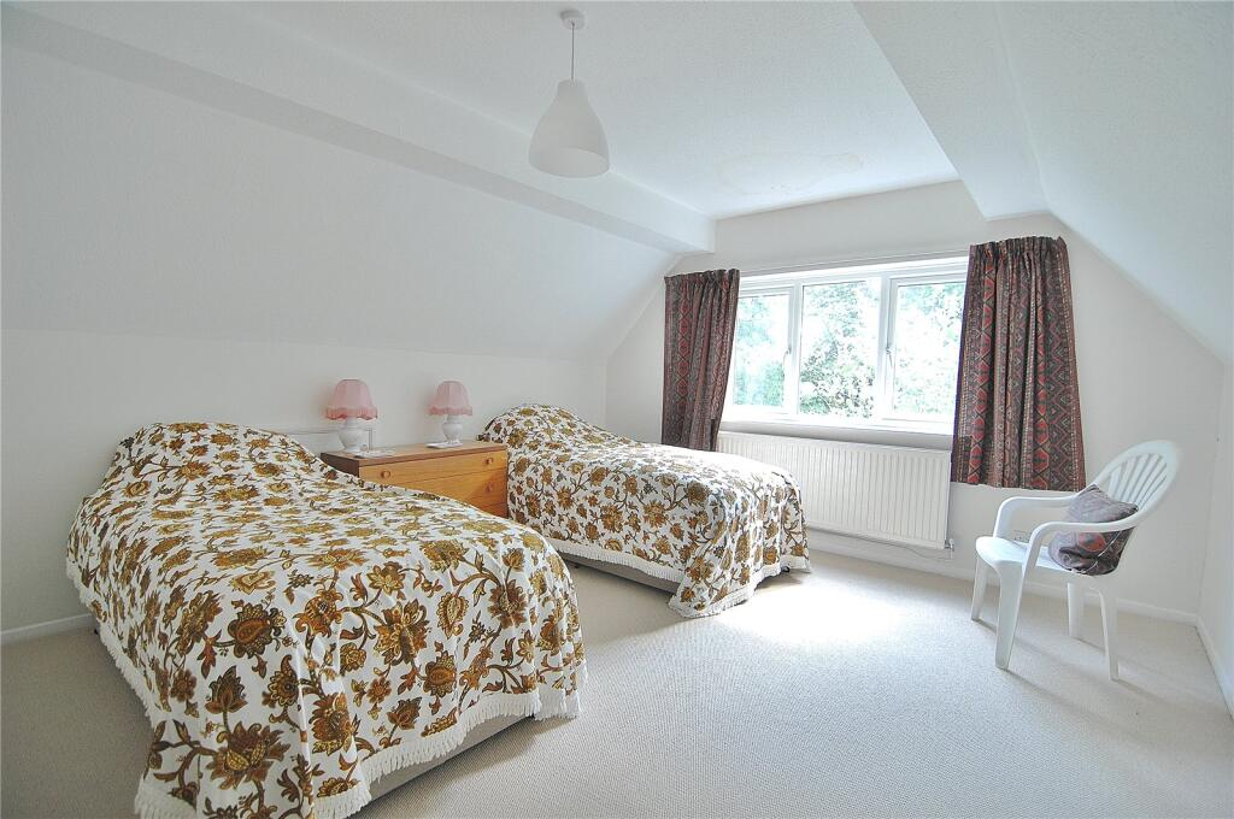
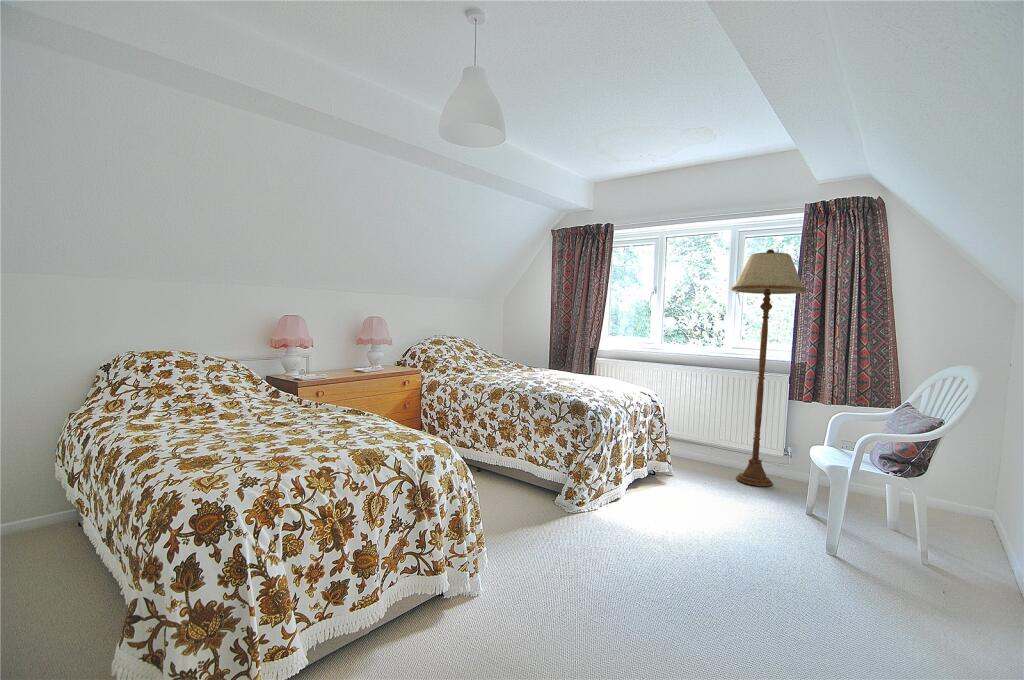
+ floor lamp (762, 365)
